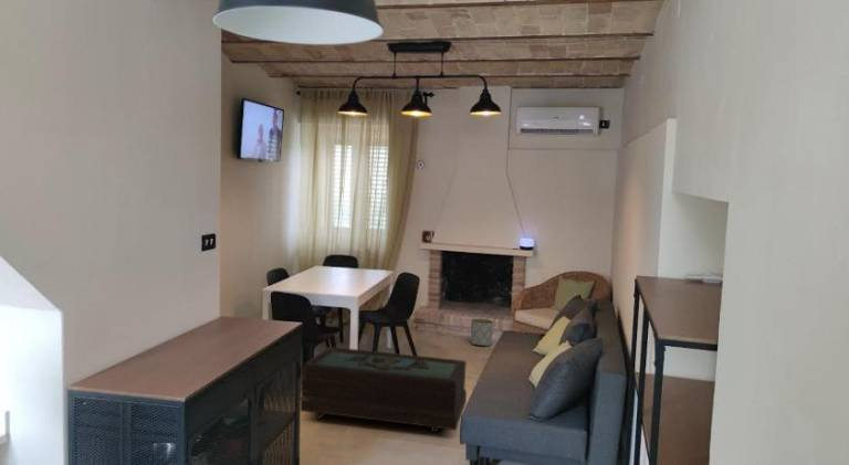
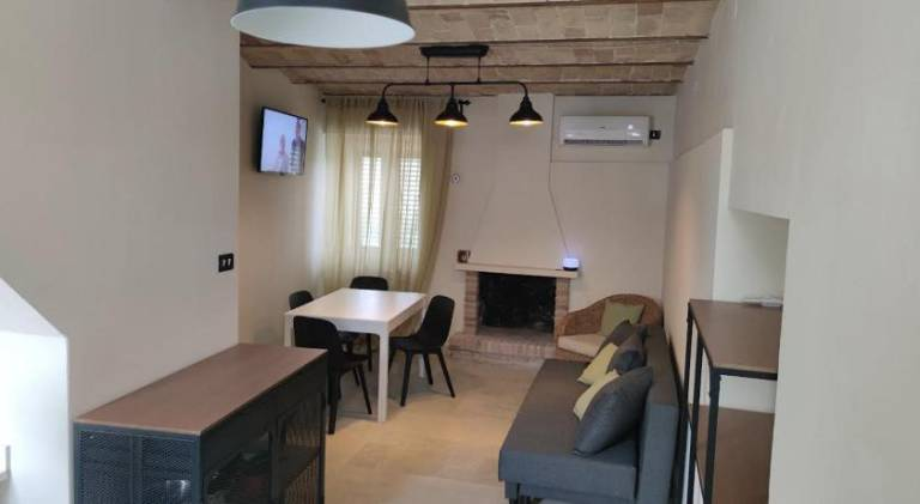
- coffee table (385, 387)
- planter (481, 332)
